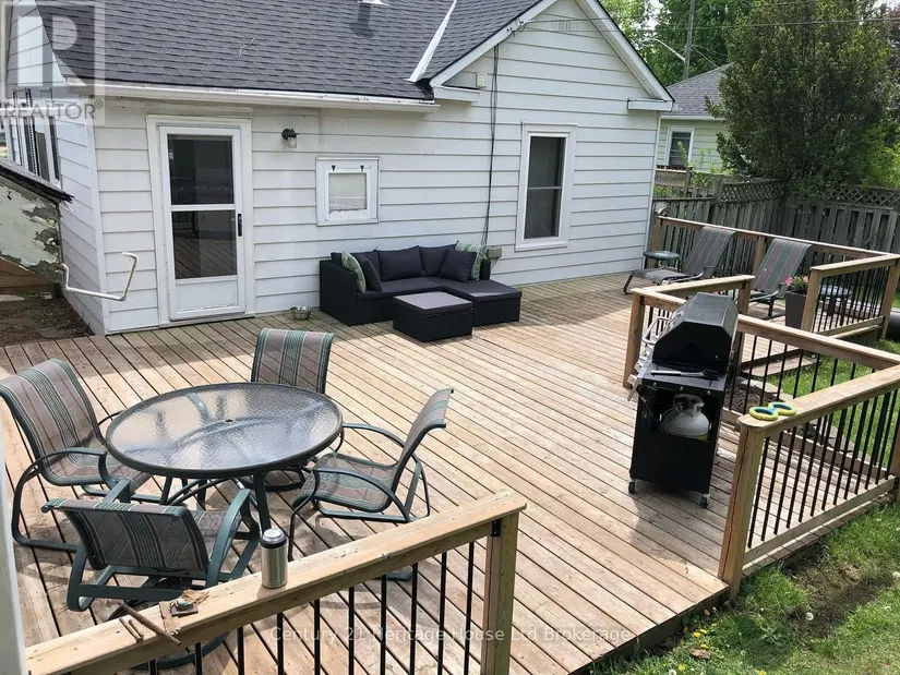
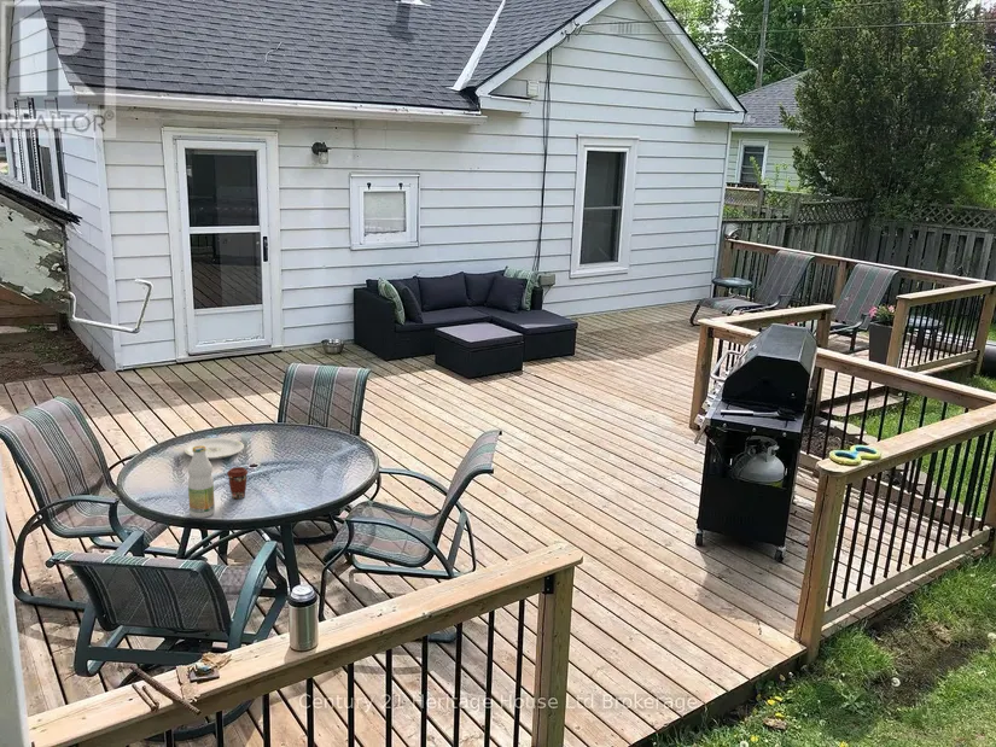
+ bottle (200, 480)
+ plate (214, 449)
+ coffee cup (238, 483)
